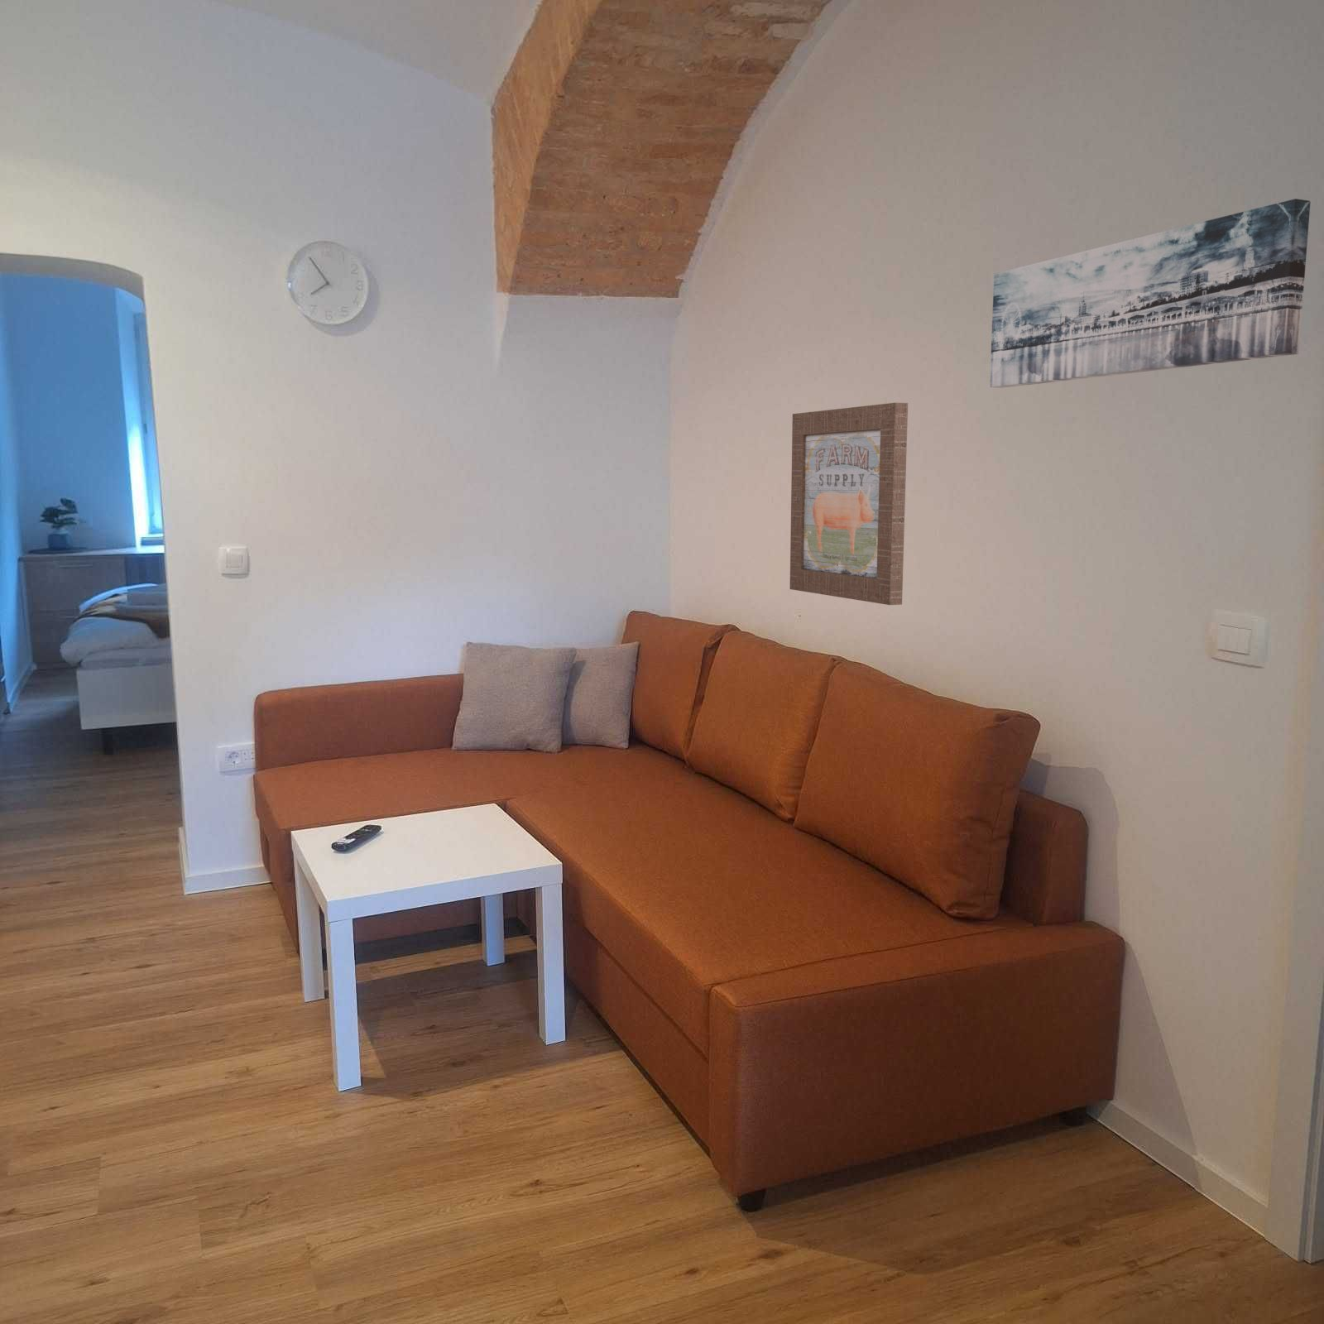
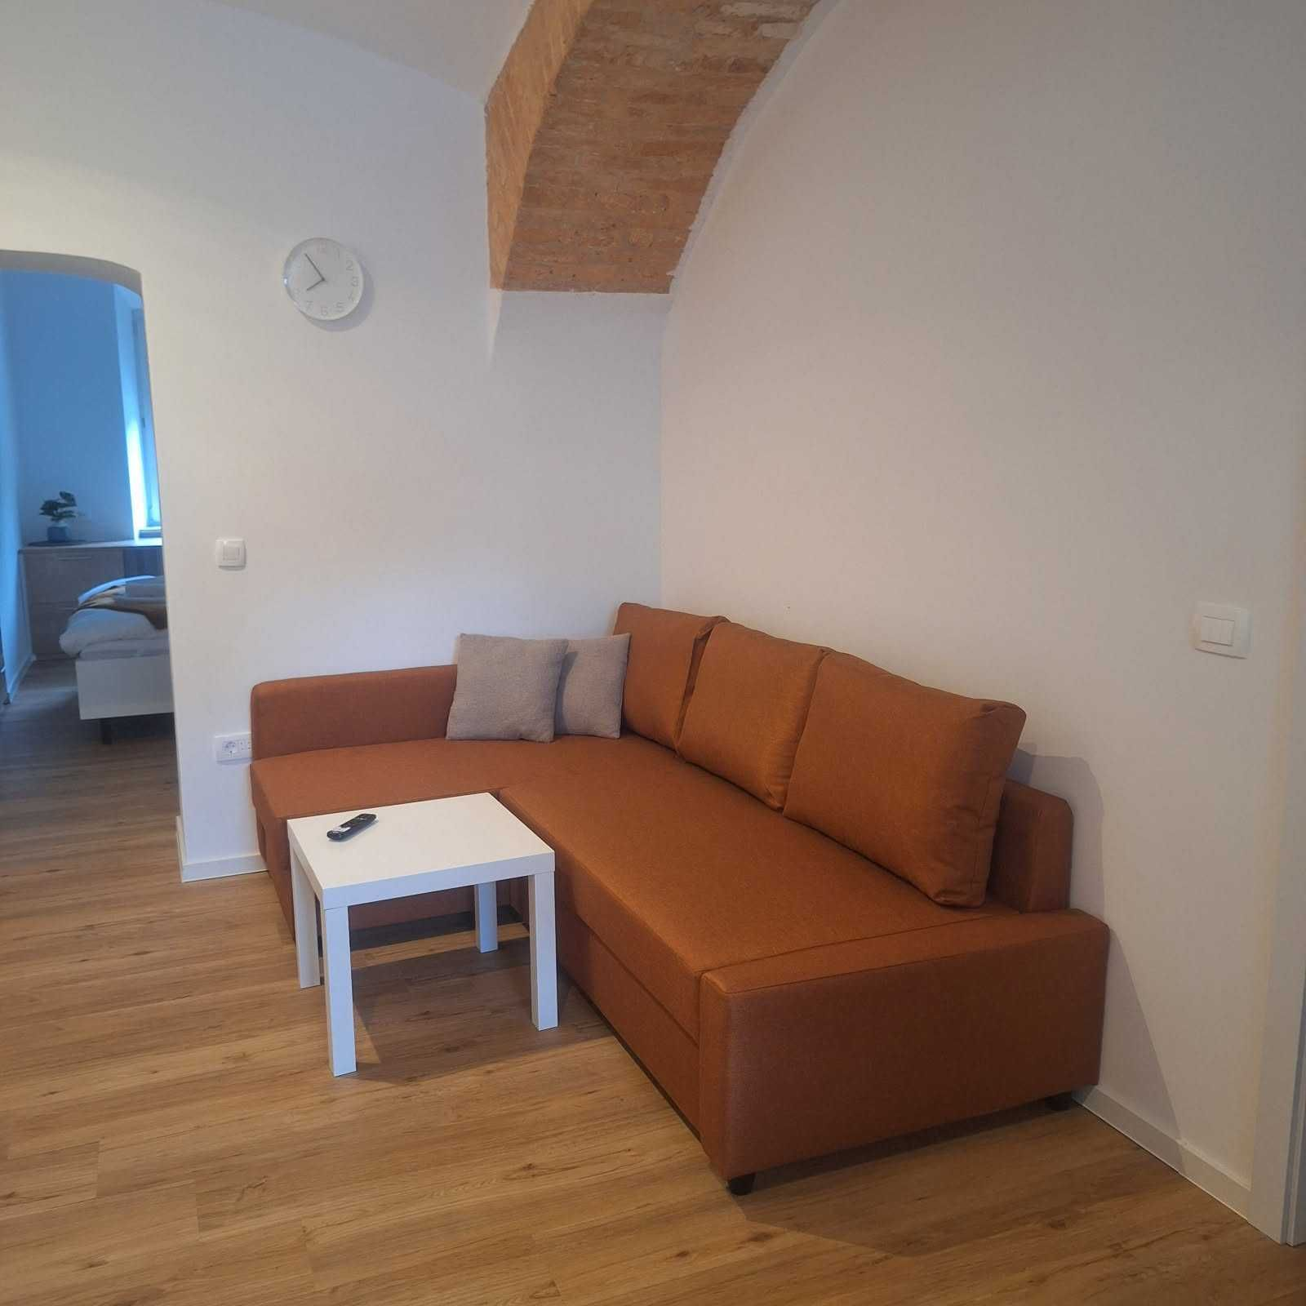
- wall art (844, 503)
- wall art (1125, 308)
